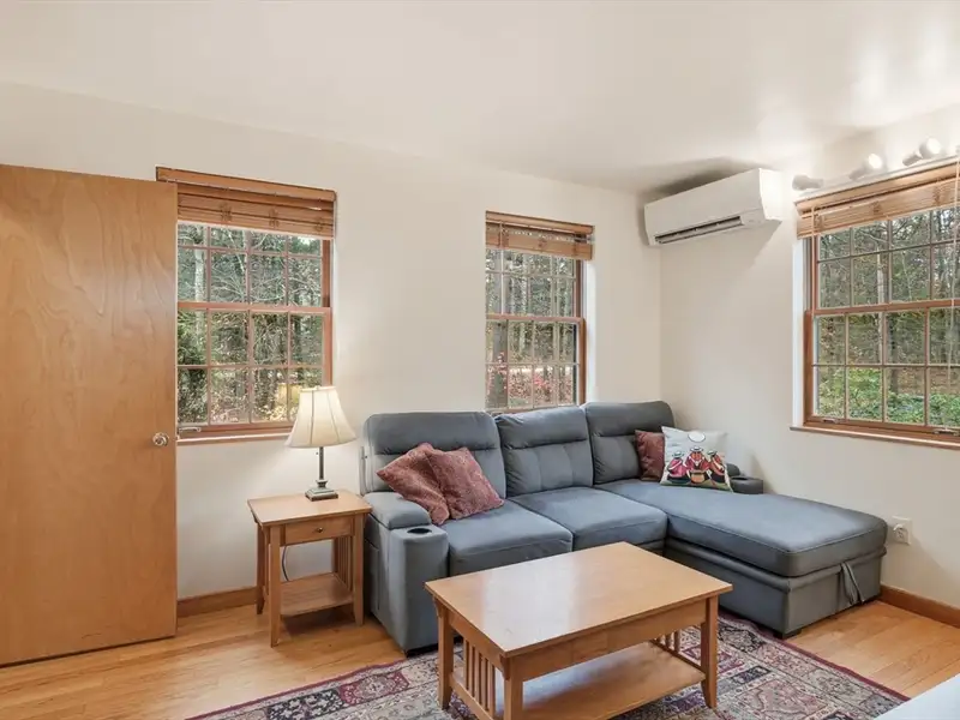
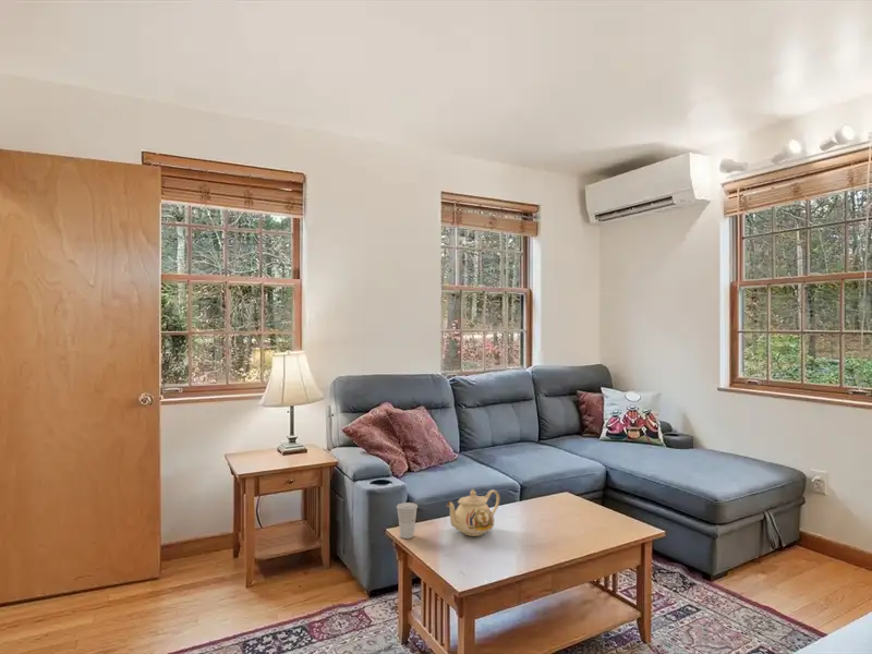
+ cup (407, 520)
+ teapot (473, 510)
